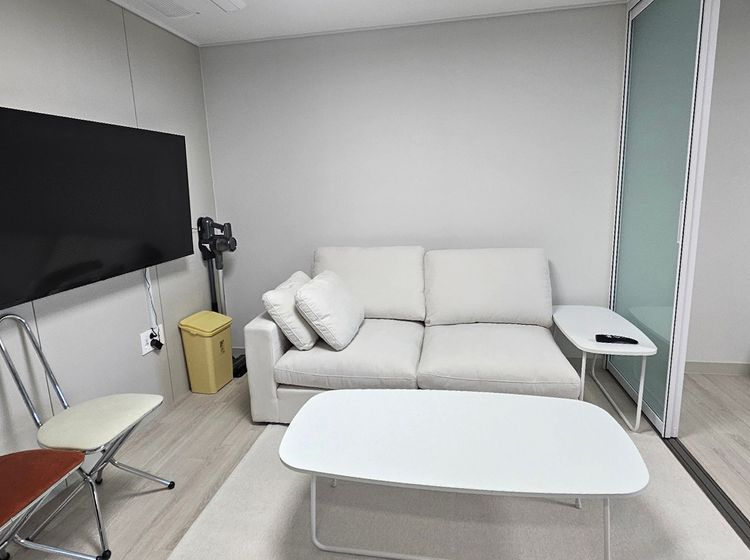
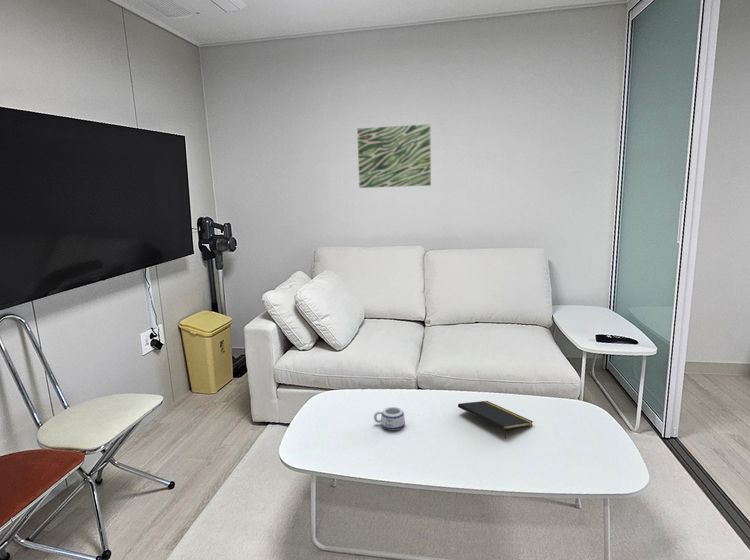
+ notepad (494, 414)
+ wall art (394, 156)
+ mug (389, 417)
